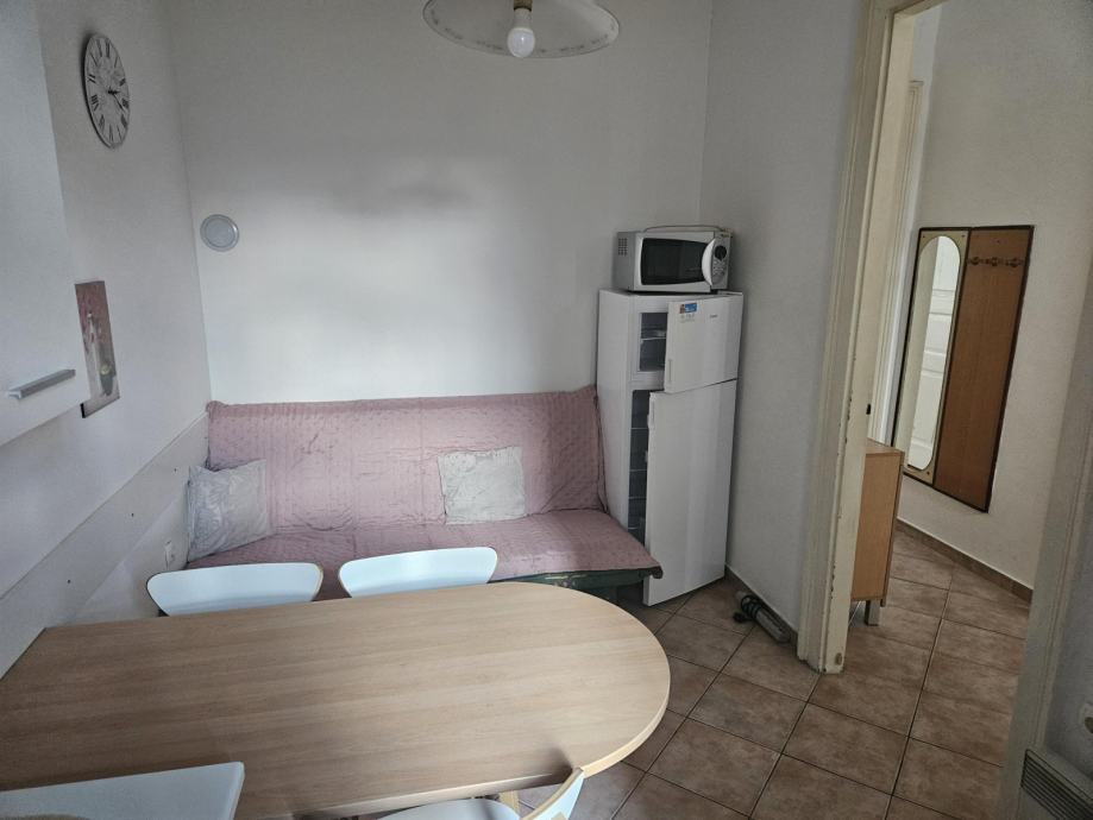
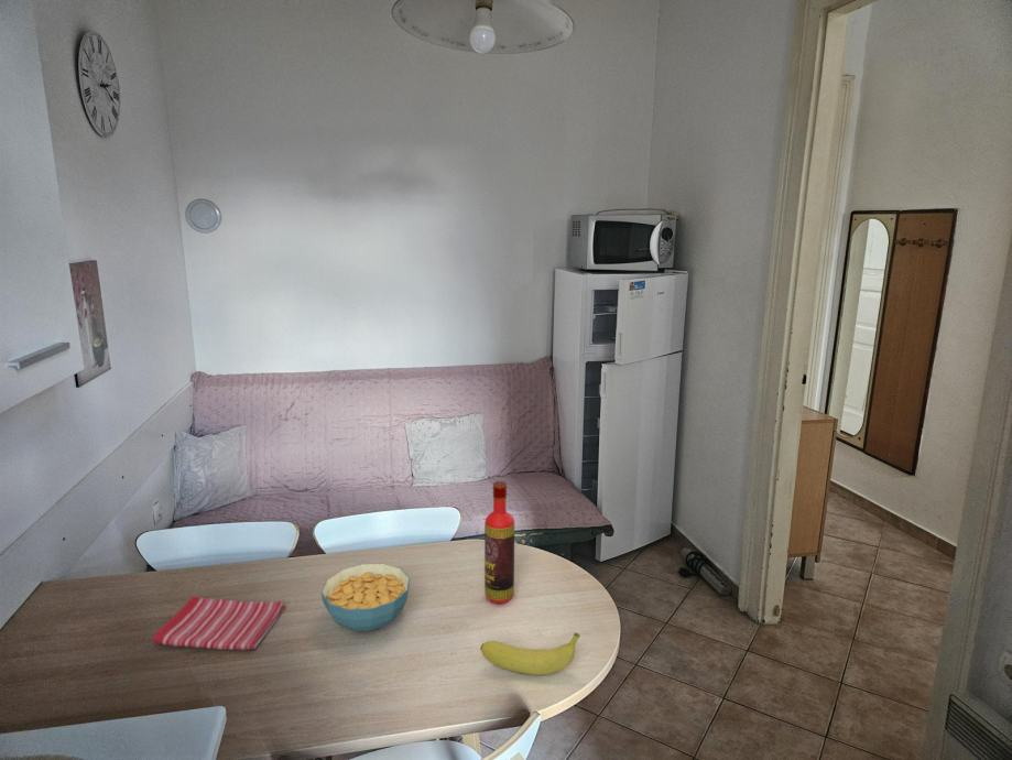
+ cereal bowl (367, 604)
+ fruit (529, 650)
+ bottle (499, 541)
+ dish towel (220, 621)
